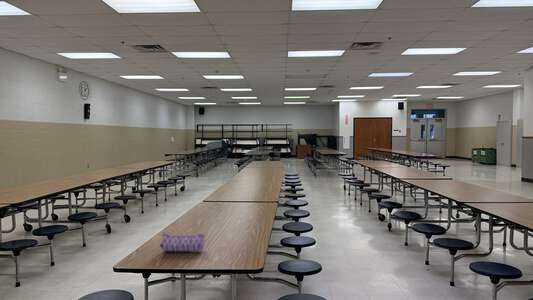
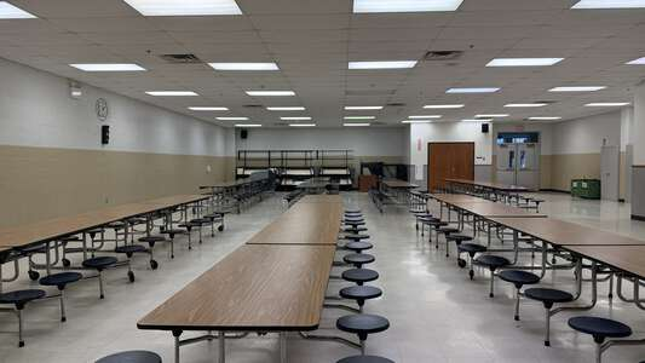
- pencil case (183, 241)
